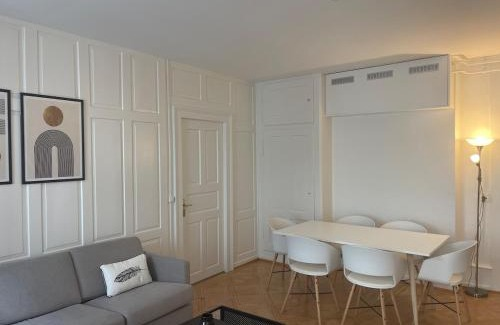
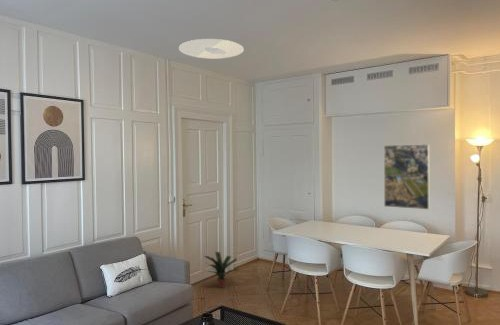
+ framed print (405, 176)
+ potted plant (219, 269)
+ ceiling light (211, 46)
